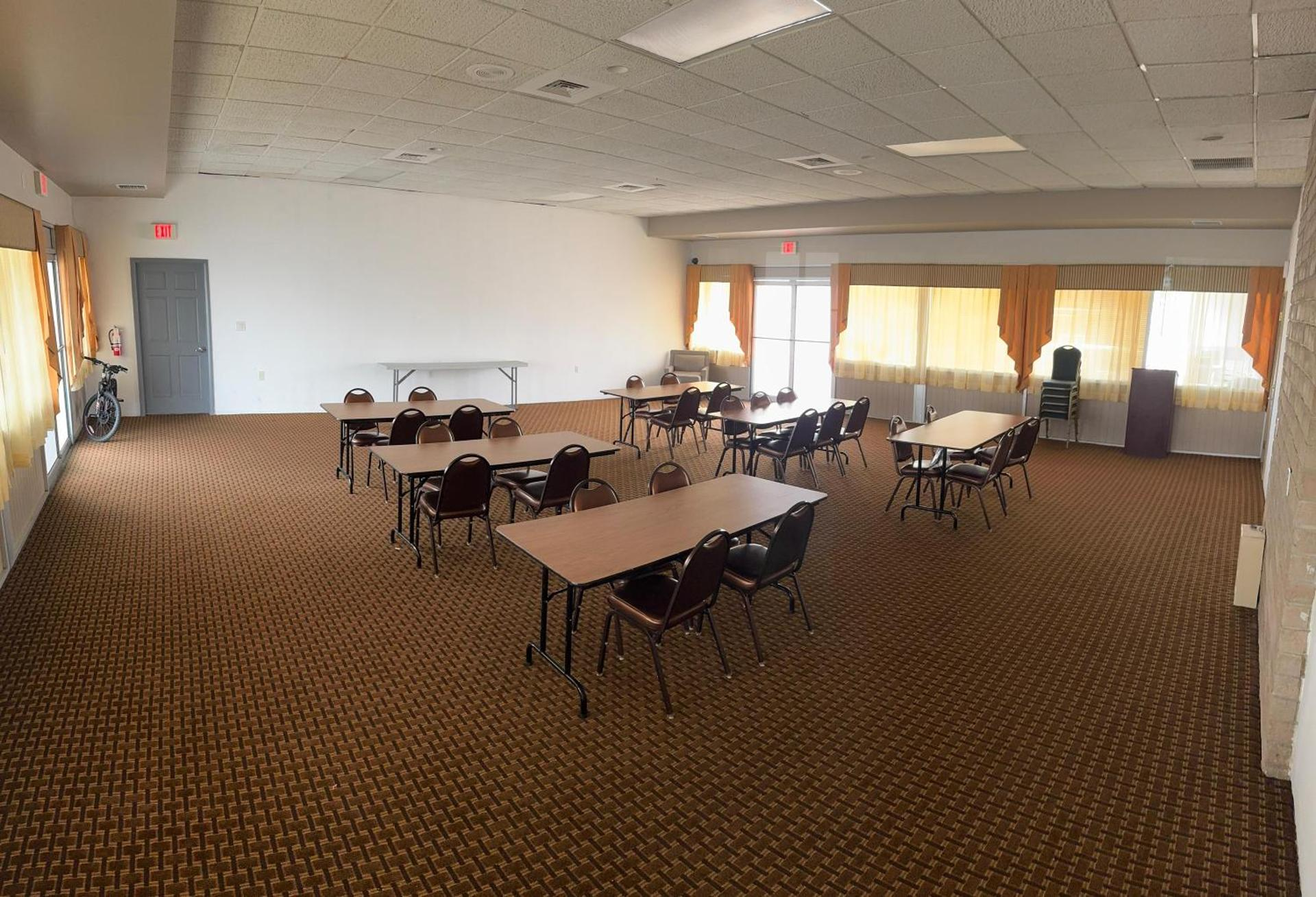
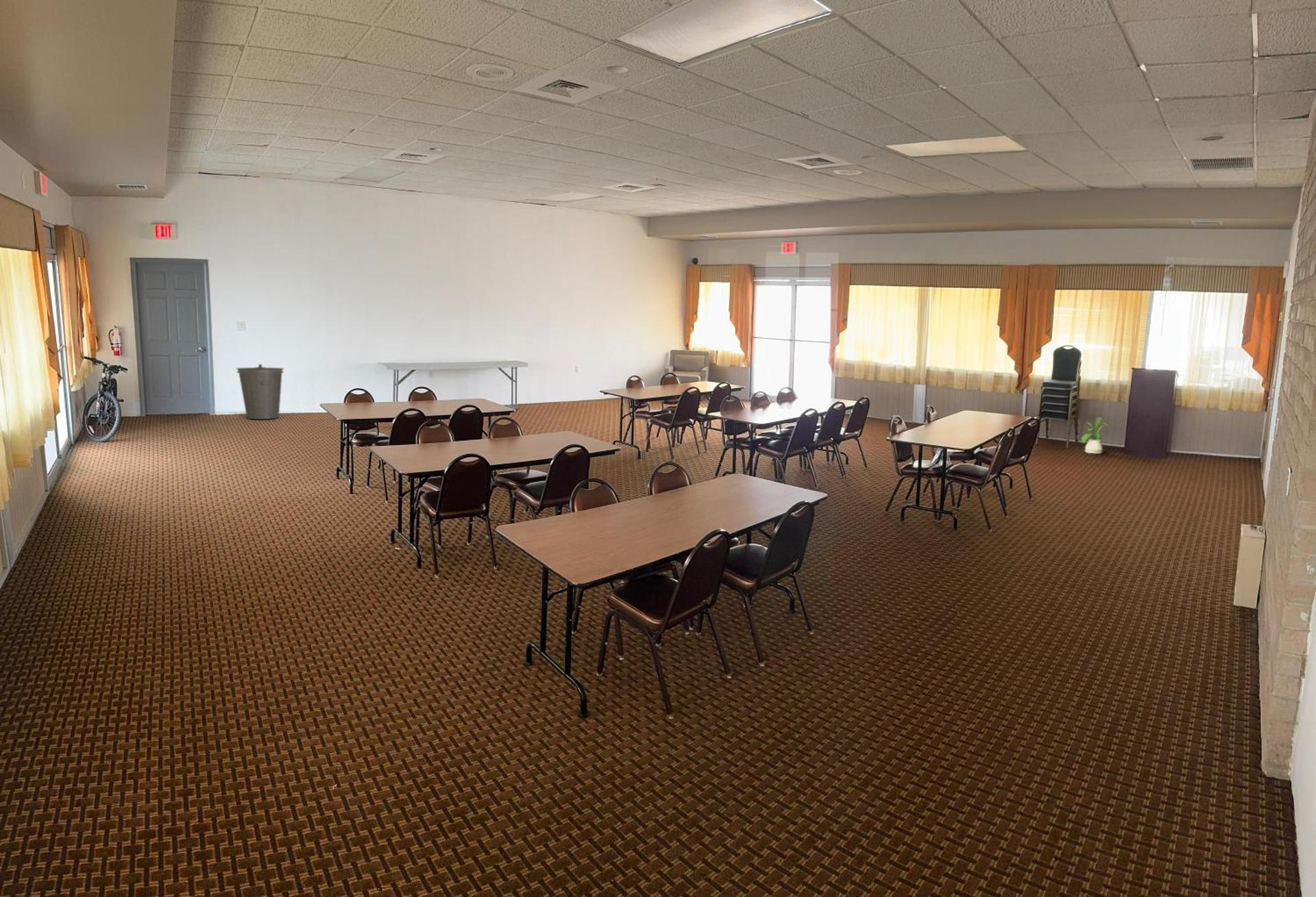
+ house plant (1091, 435)
+ trash can (261, 391)
